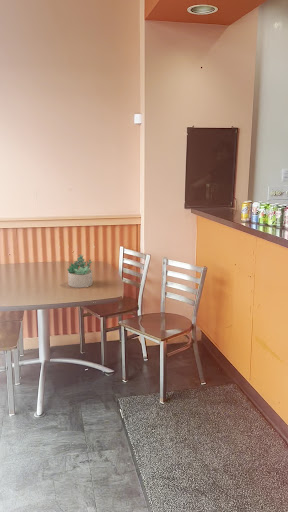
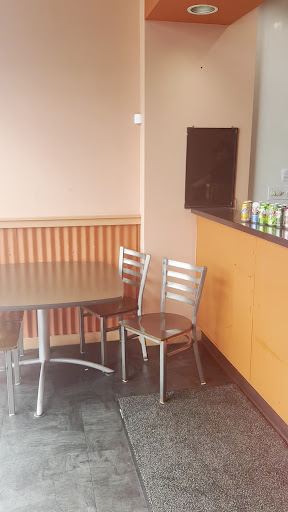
- succulent plant (80, 269)
